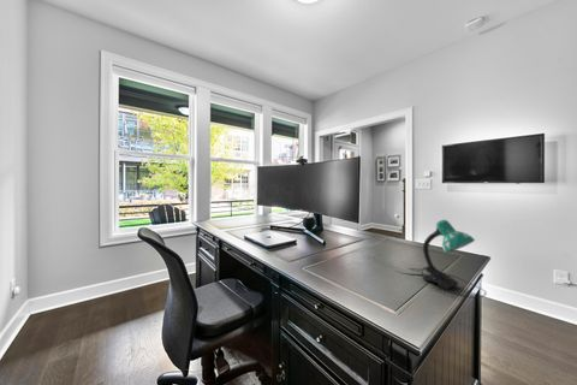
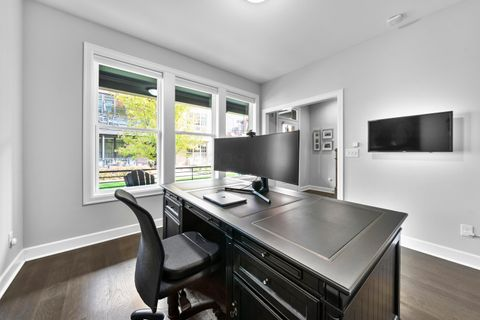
- desk lamp (442, 248)
